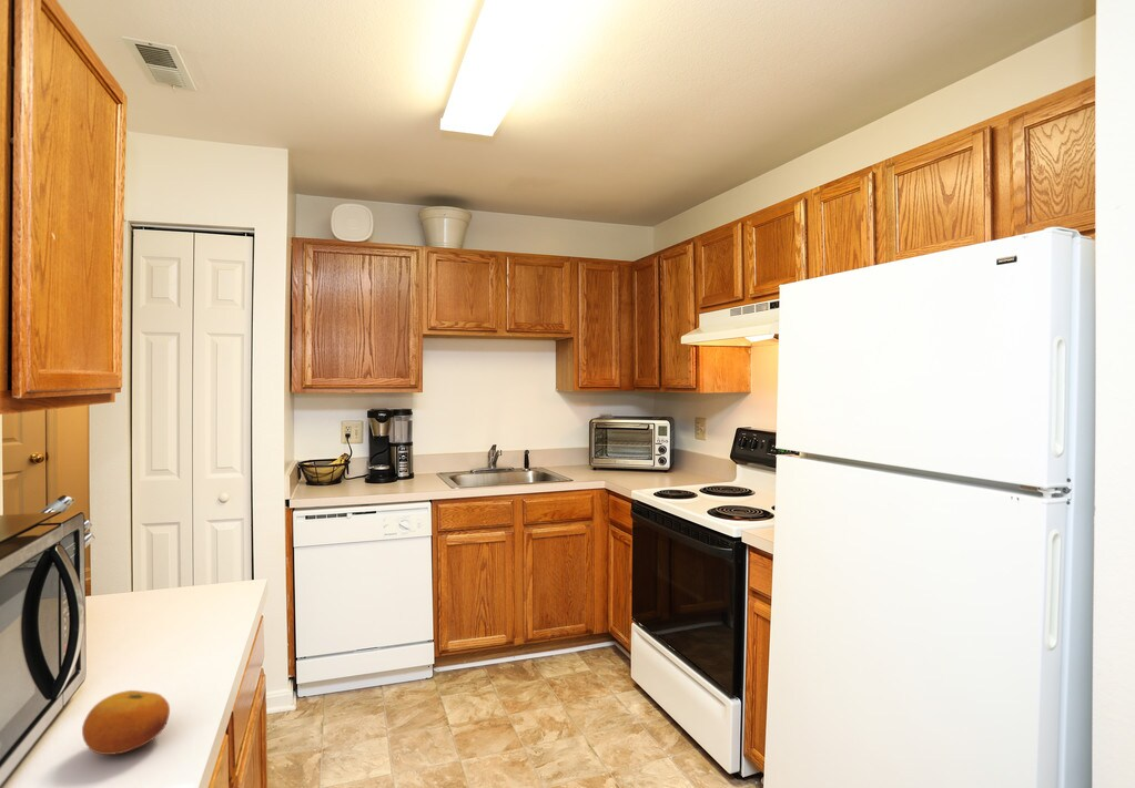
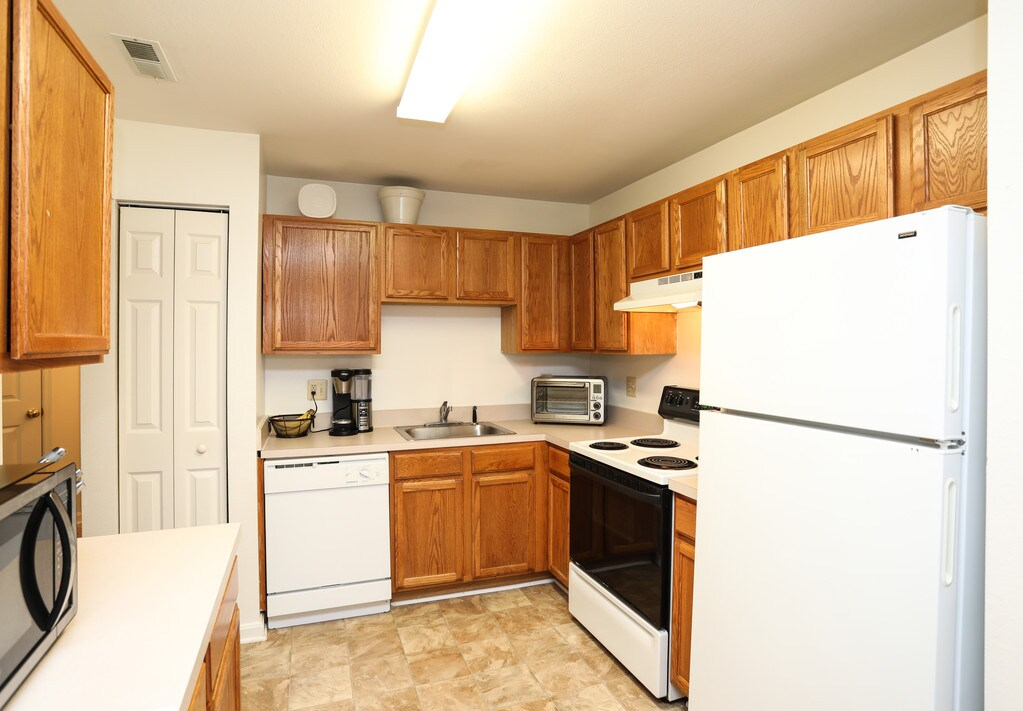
- fruit (126, 720)
